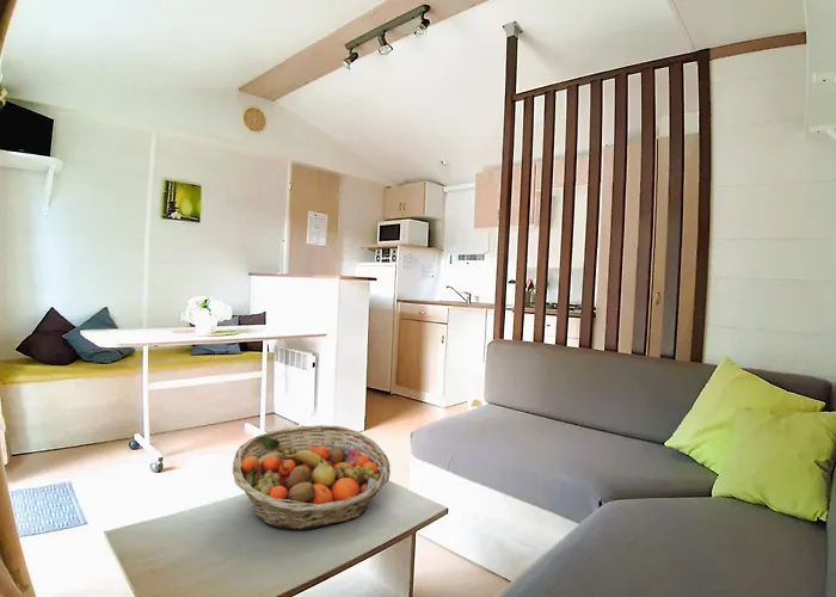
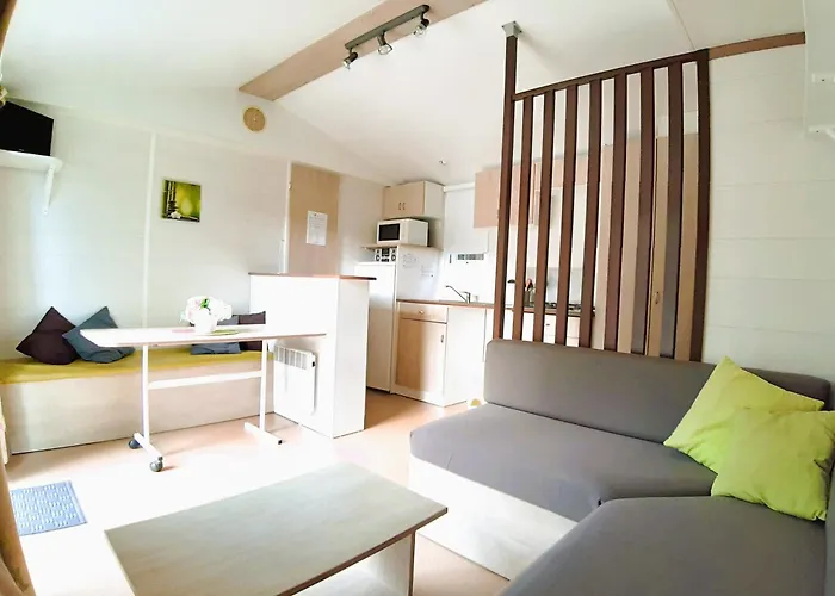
- fruit basket (313, 473)
